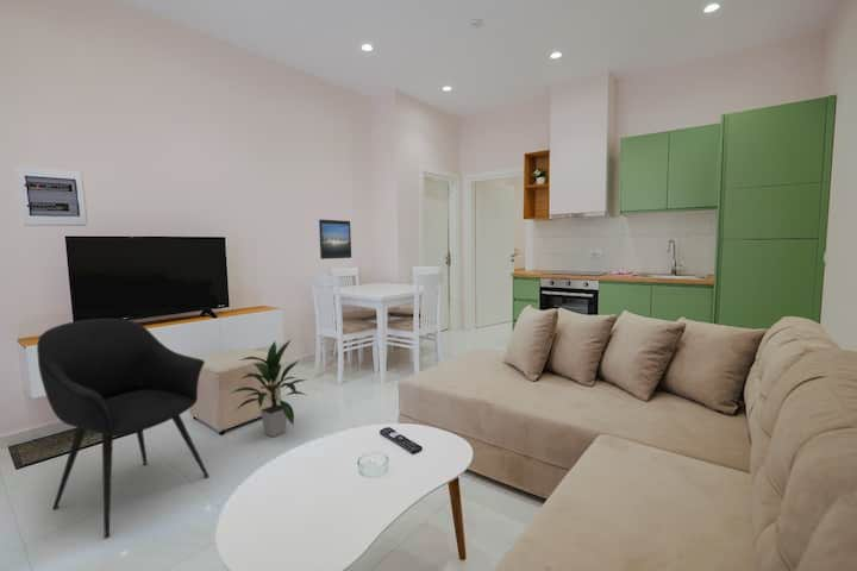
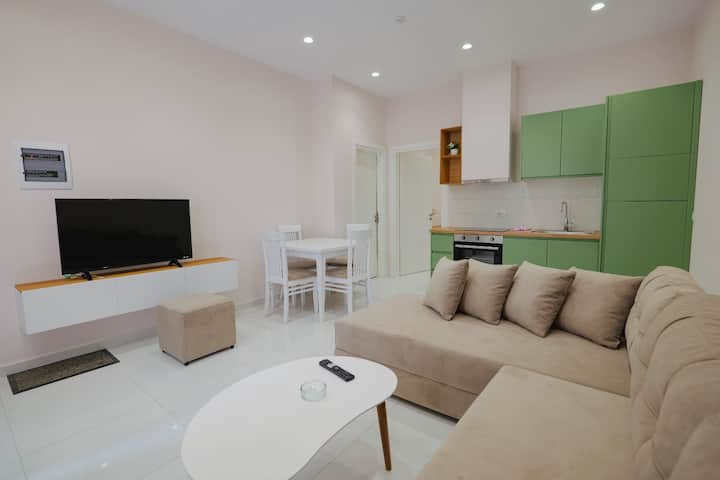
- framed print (336, 239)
- indoor plant (273, 388)
- armchair (130, 408)
